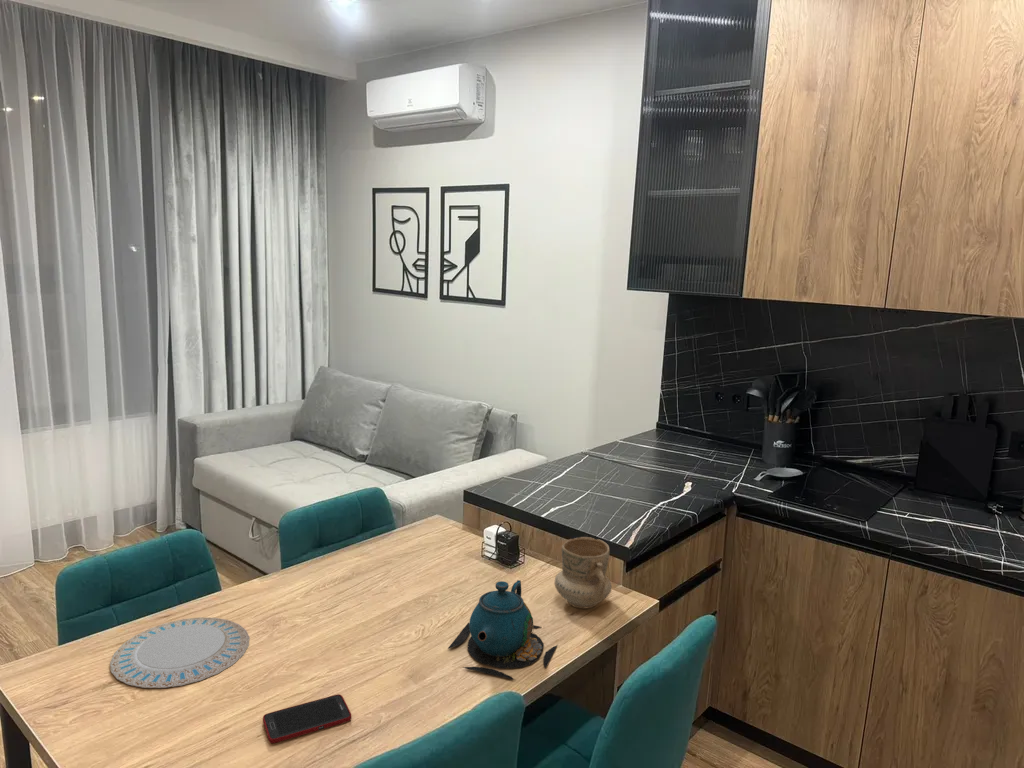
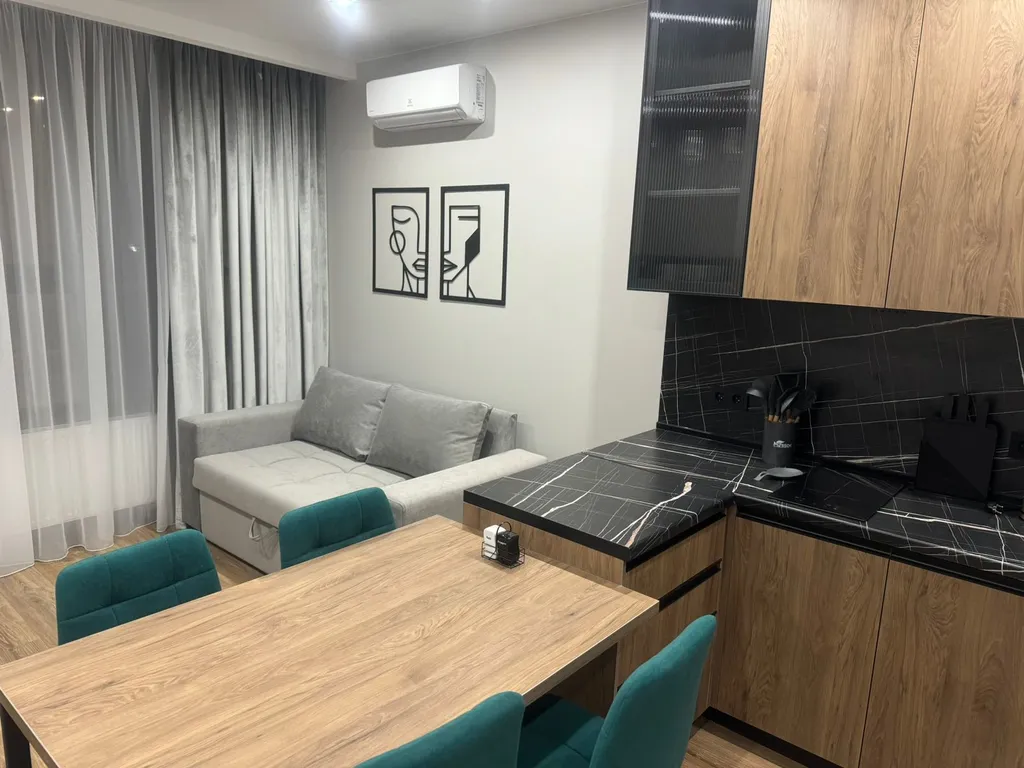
- mug (583, 574)
- teapot (505, 614)
- chinaware (182, 647)
- cell phone (307, 717)
